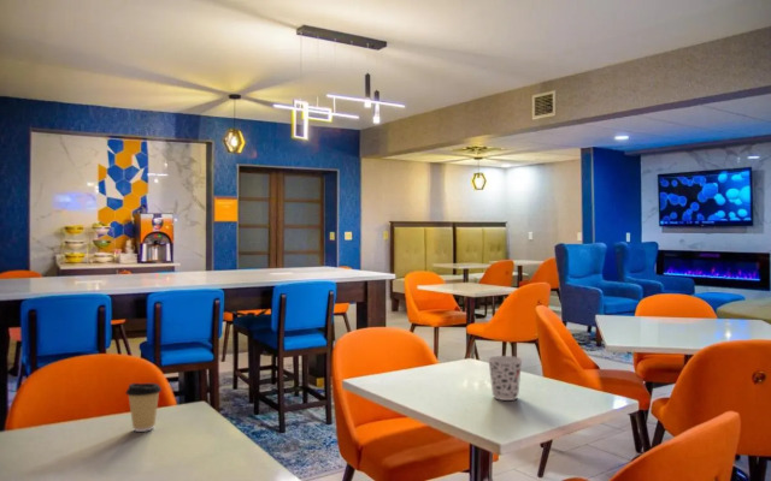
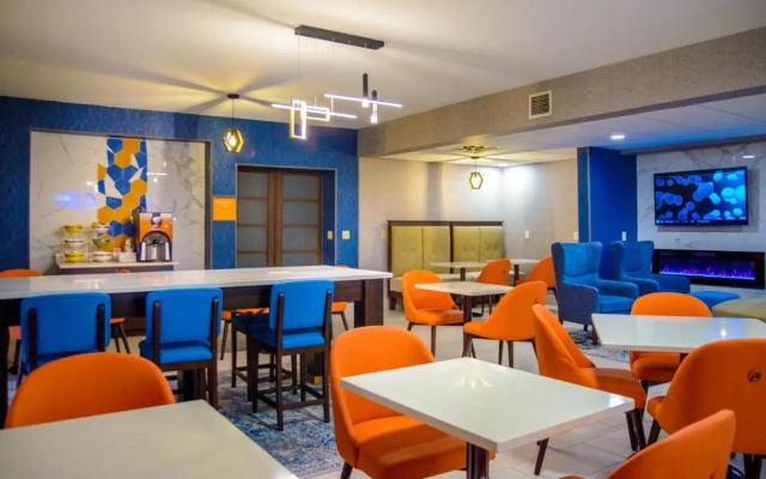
- cup (505, 378)
- coffee cup (143, 406)
